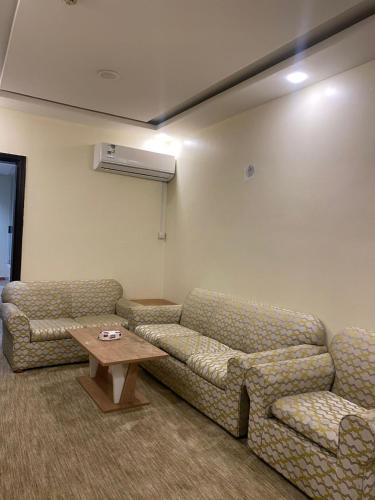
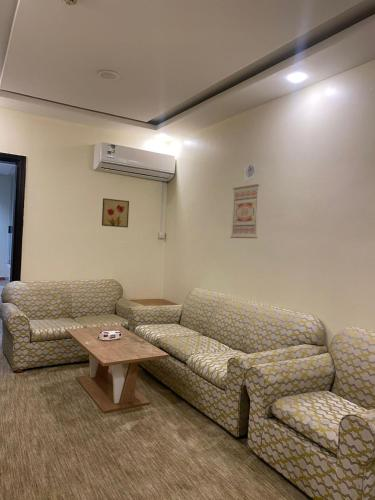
+ wall art (115, 213)
+ wall art (244, 212)
